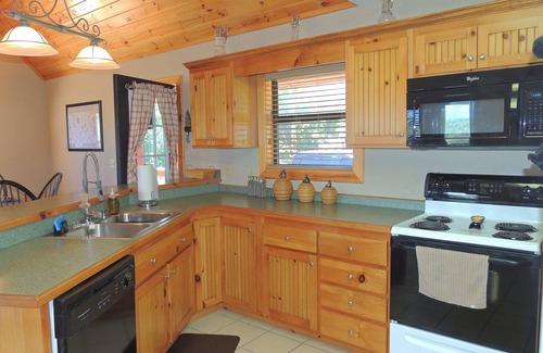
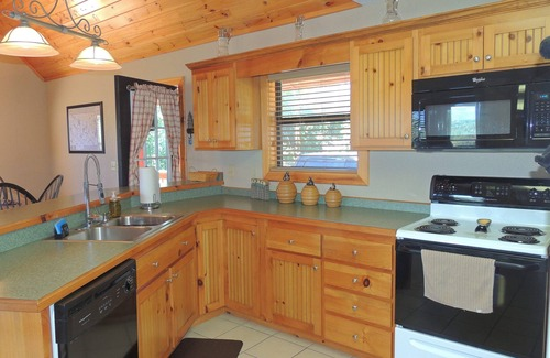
- soap dispenser (87, 222)
